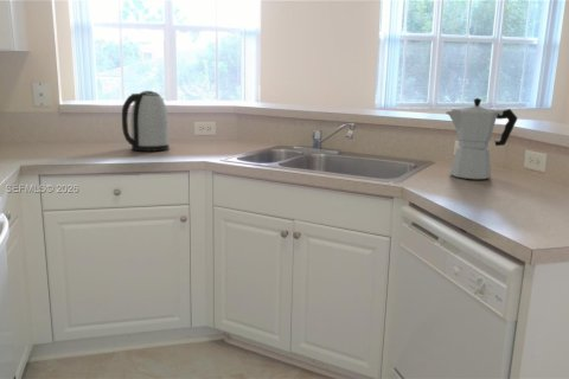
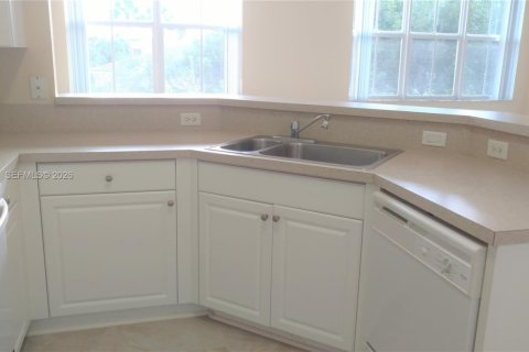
- moka pot (478, 137)
- kettle (143, 120)
